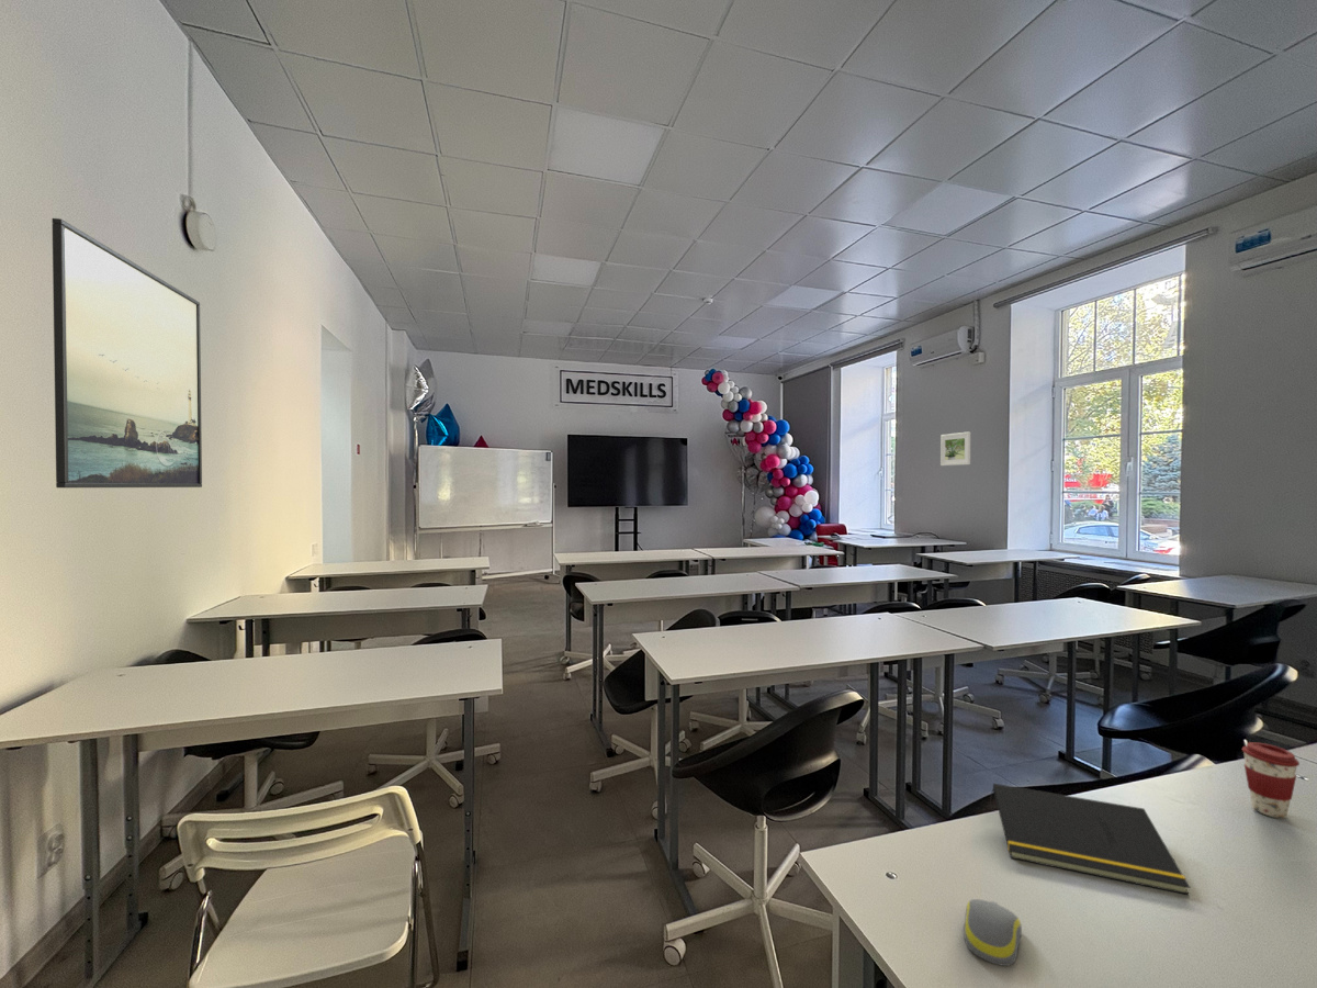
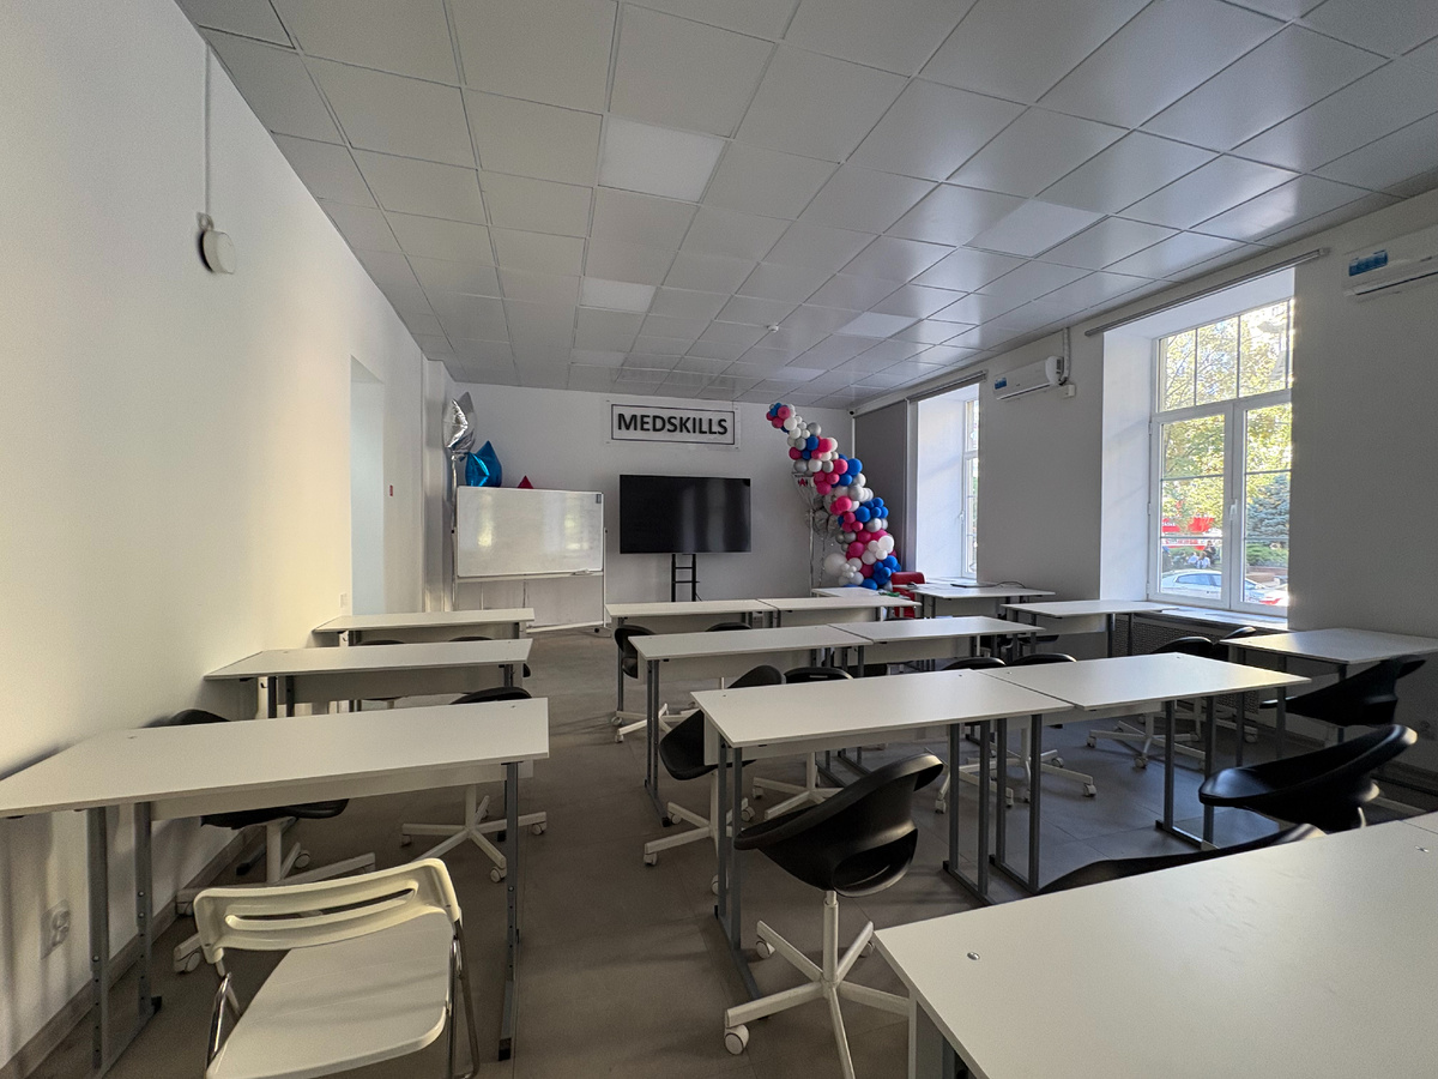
- computer mouse (991, 922)
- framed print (955, 449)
- notepad (1079, 832)
- coffee cup (1269, 779)
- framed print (140, 378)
